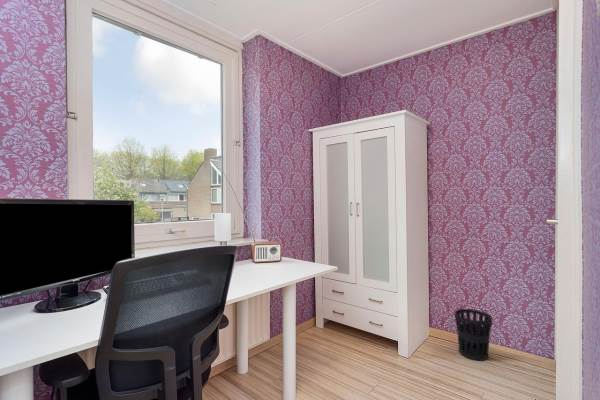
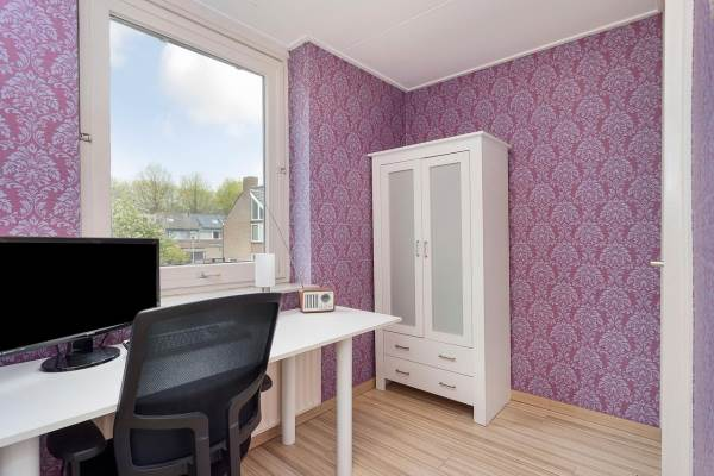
- wastebasket (473, 334)
